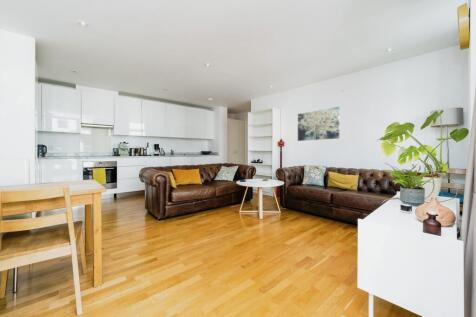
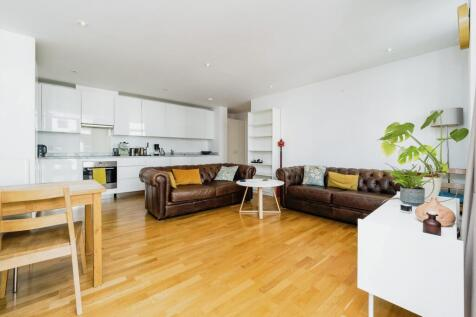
- wall art (317, 125)
